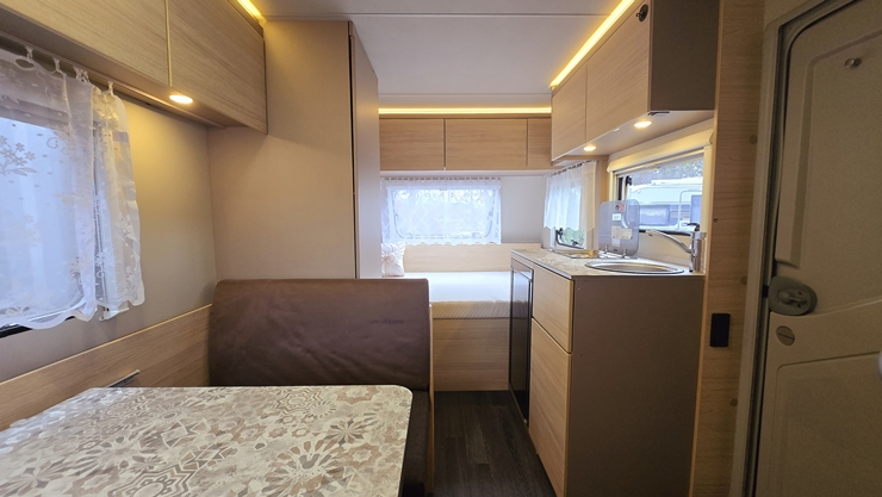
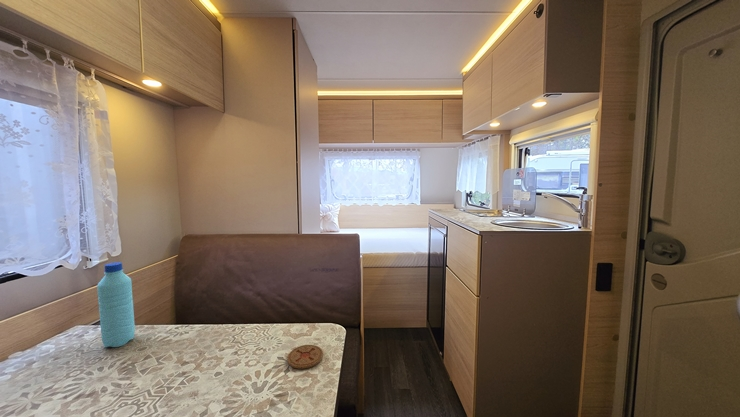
+ water bottle (116, 303)
+ coaster (305, 355)
